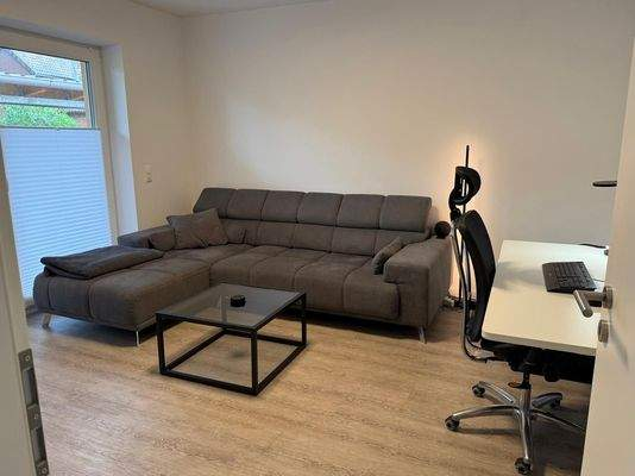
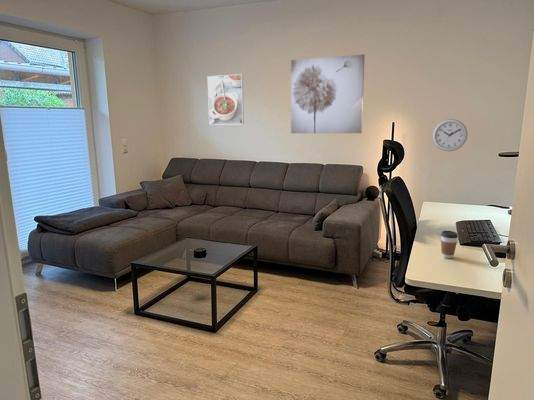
+ wall art (325, 96)
+ coffee cup (448, 244)
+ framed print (225, 100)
+ wall clock (449, 135)
